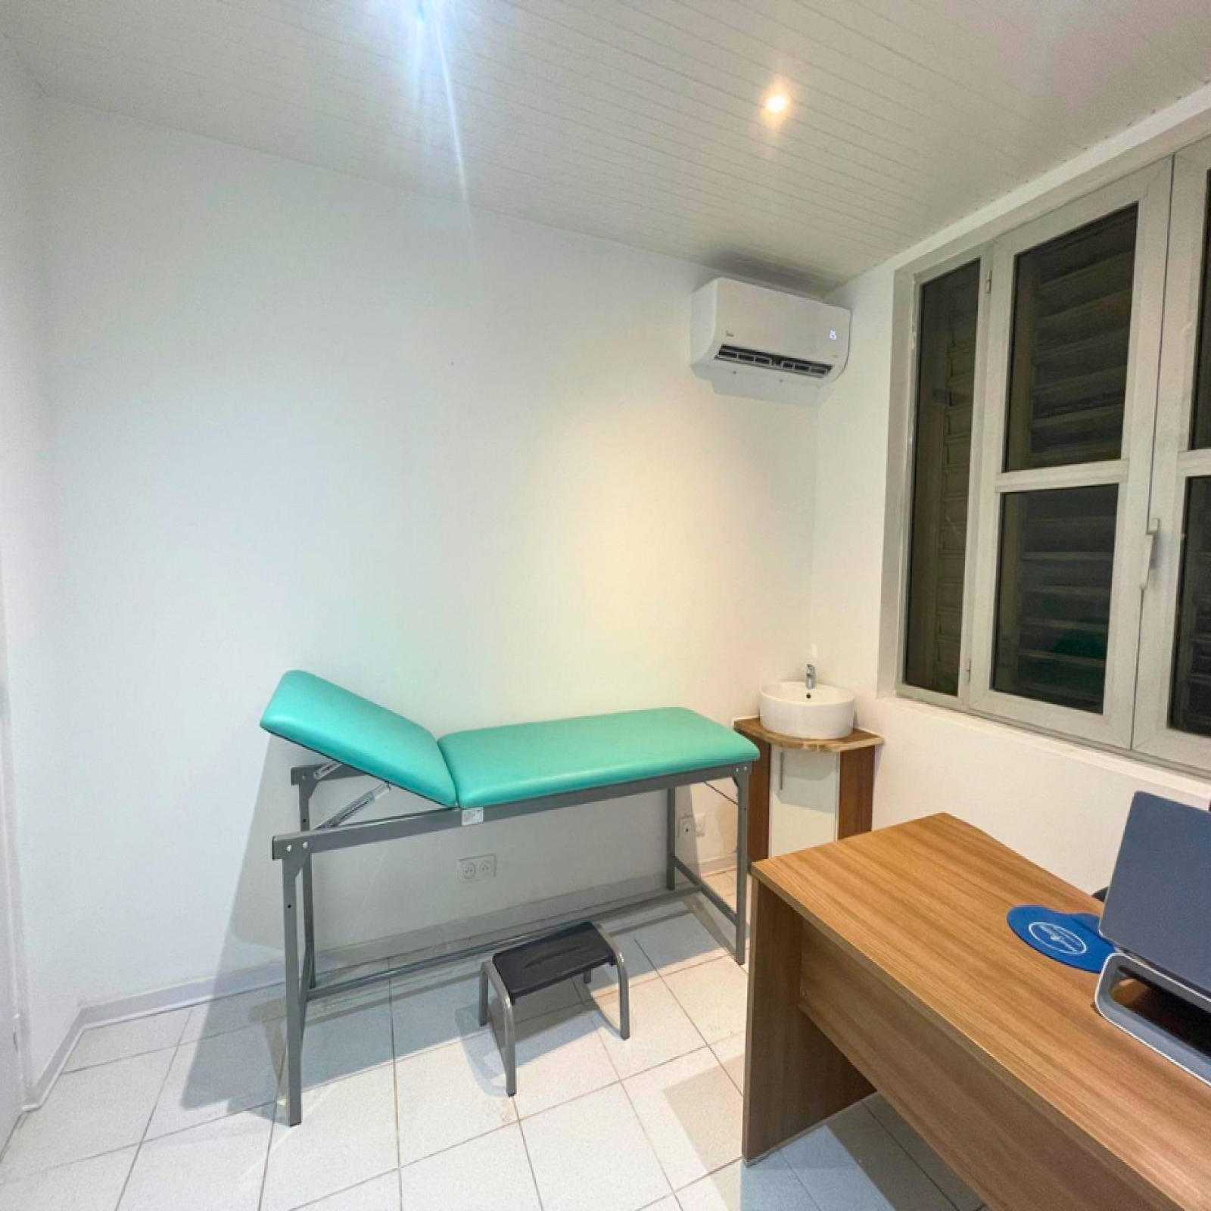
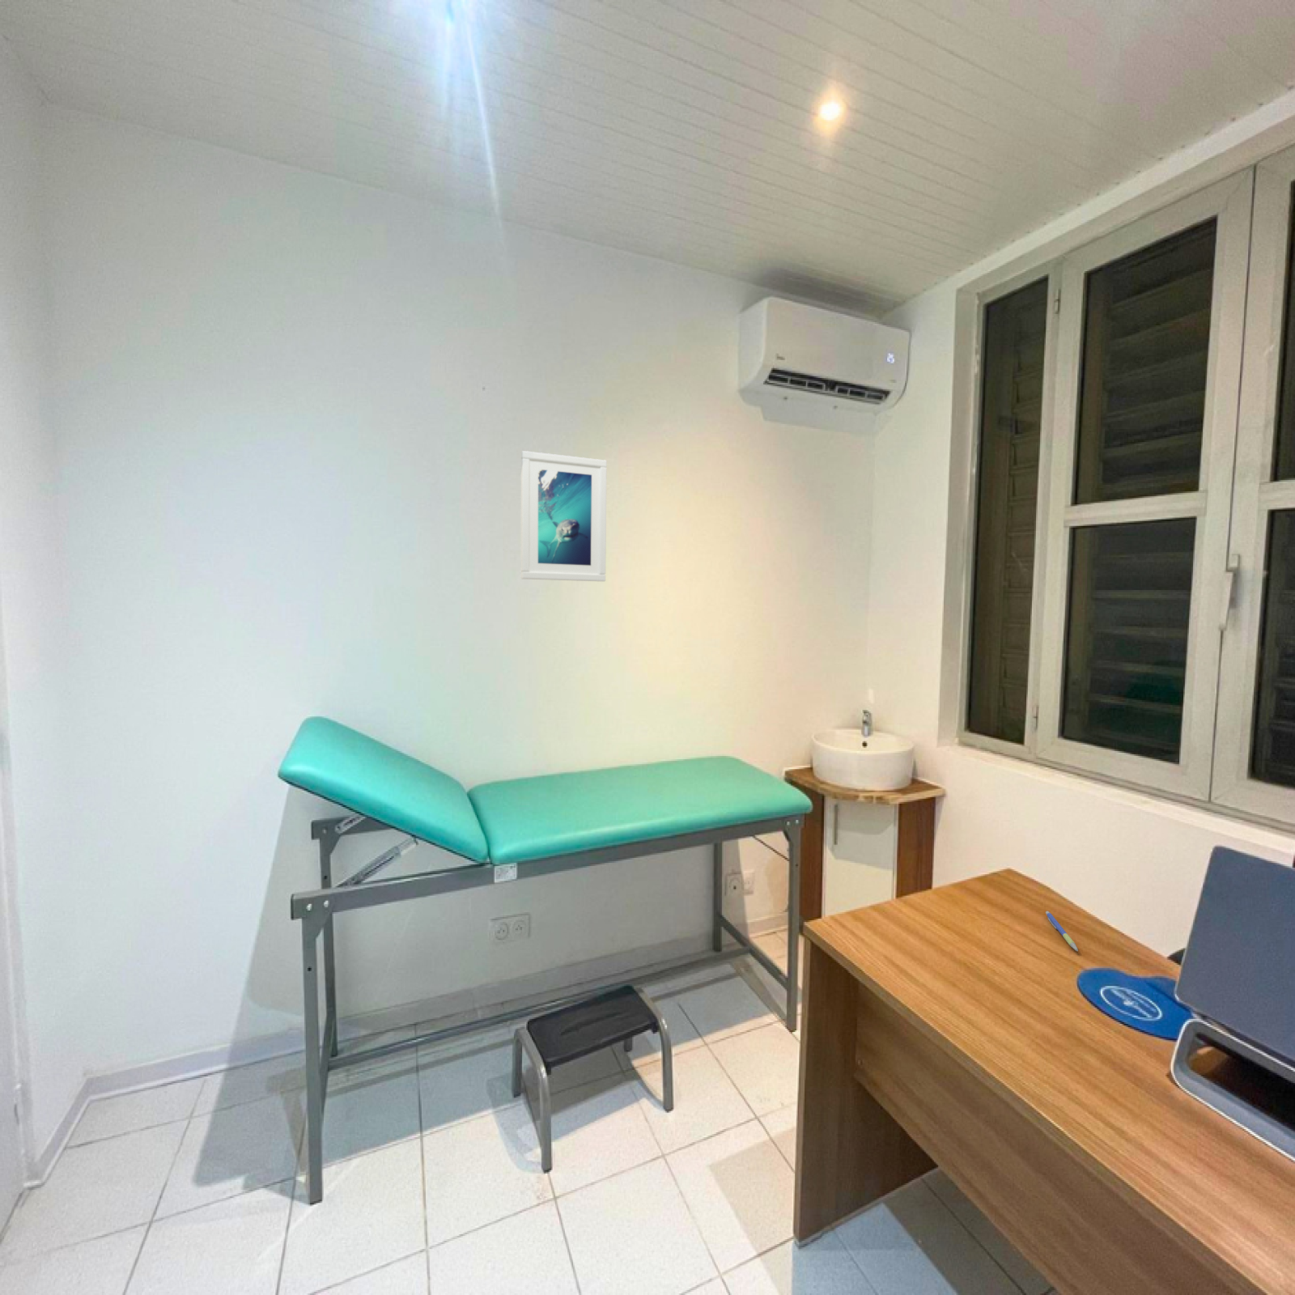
+ pen (1061, 930)
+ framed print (564, 518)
